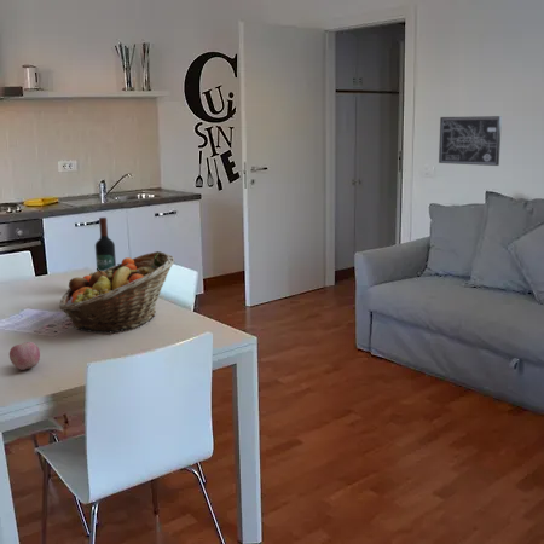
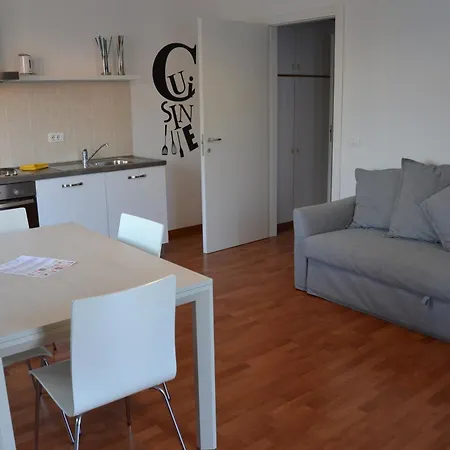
- fruit basket (117, 289)
- wall art (468, 140)
- wine bottle (105, 254)
- apple (24, 355)
